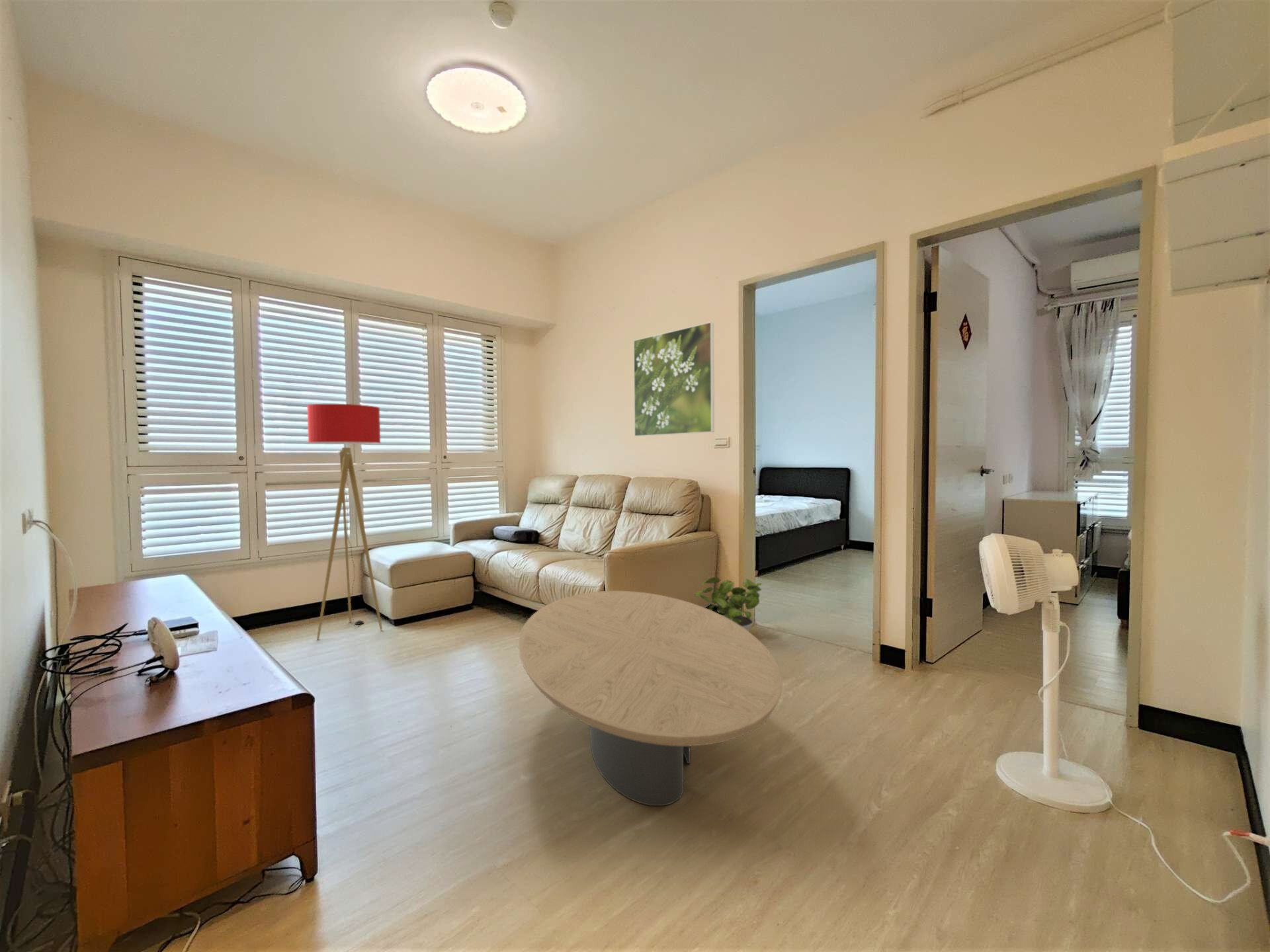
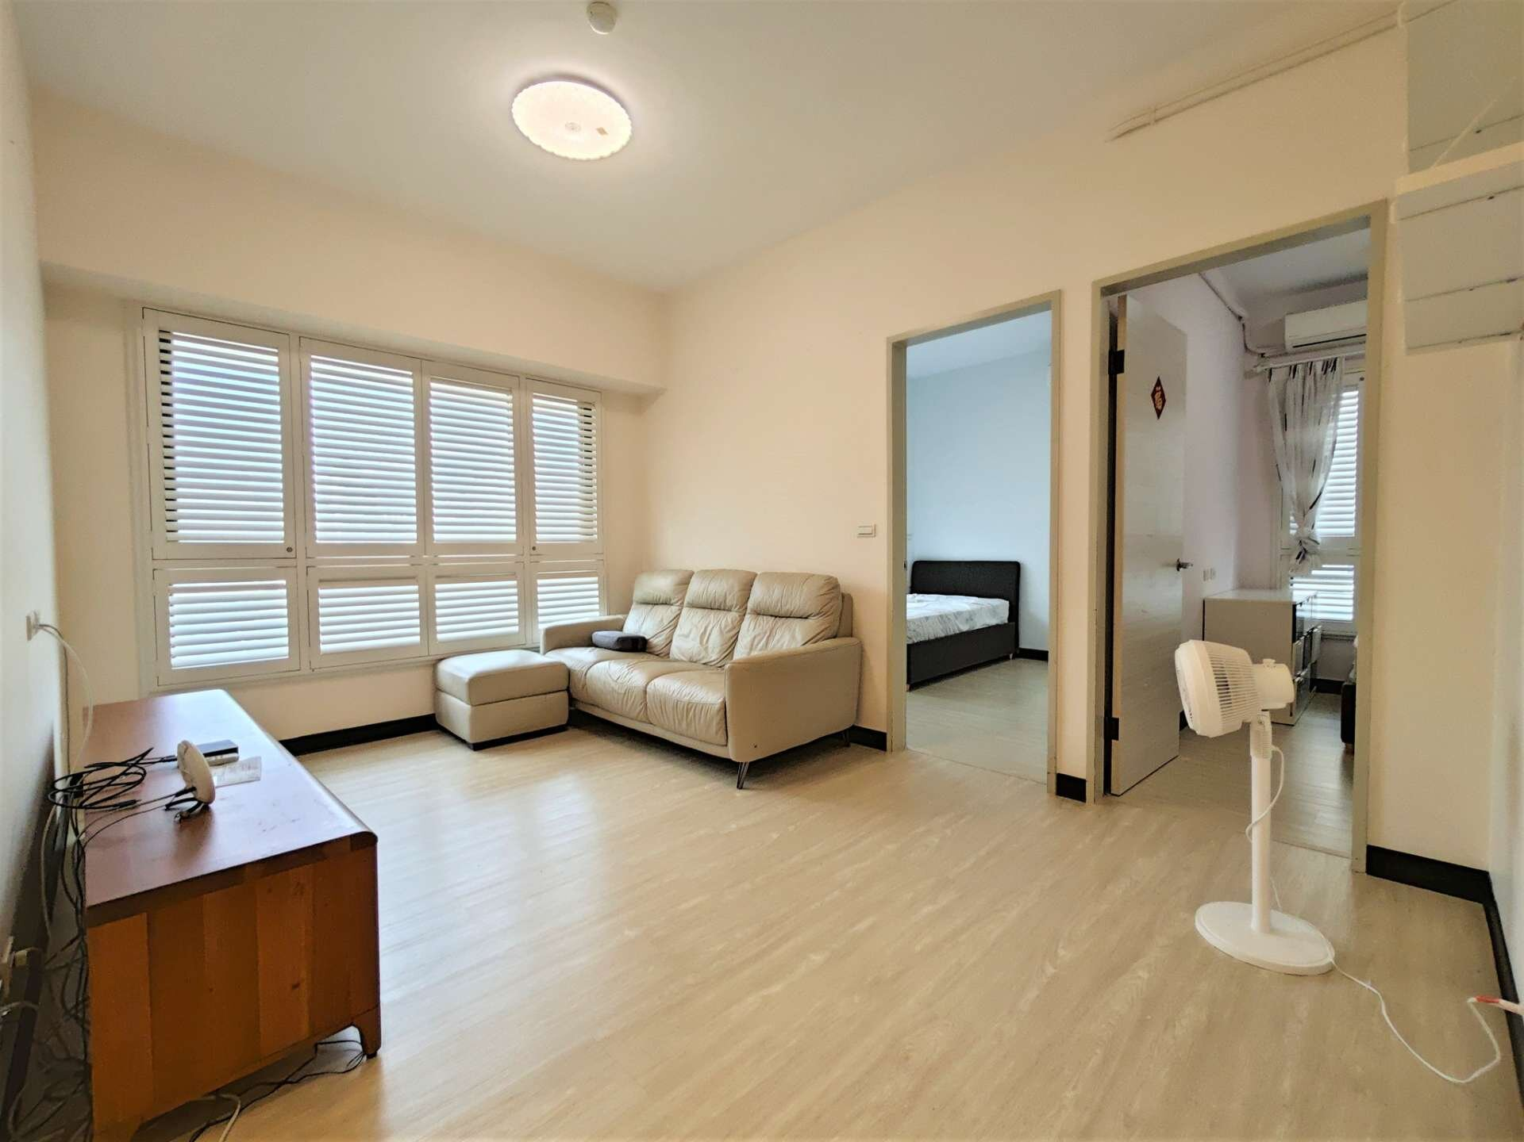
- potted plant (729, 605)
- floor lamp (347, 519)
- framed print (671, 383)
- coffee table (637, 694)
